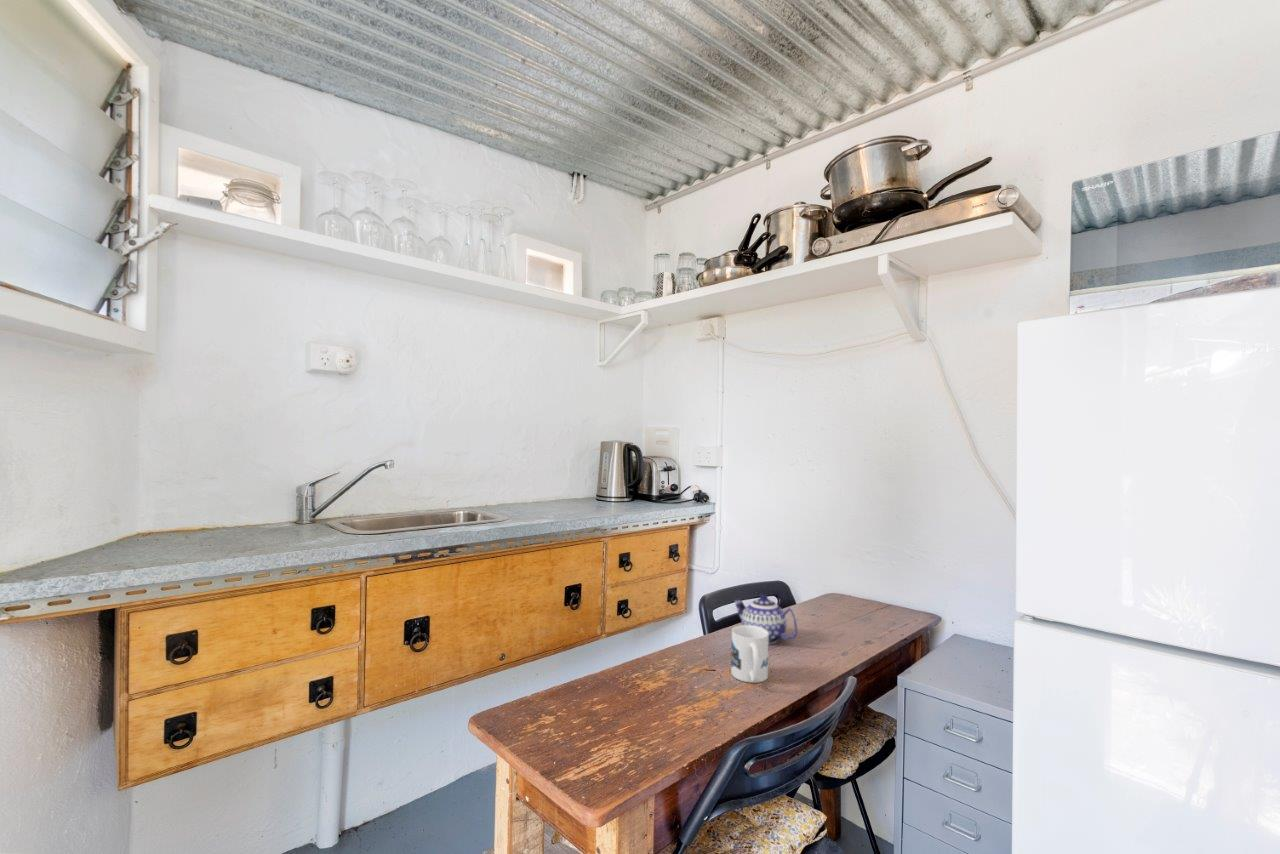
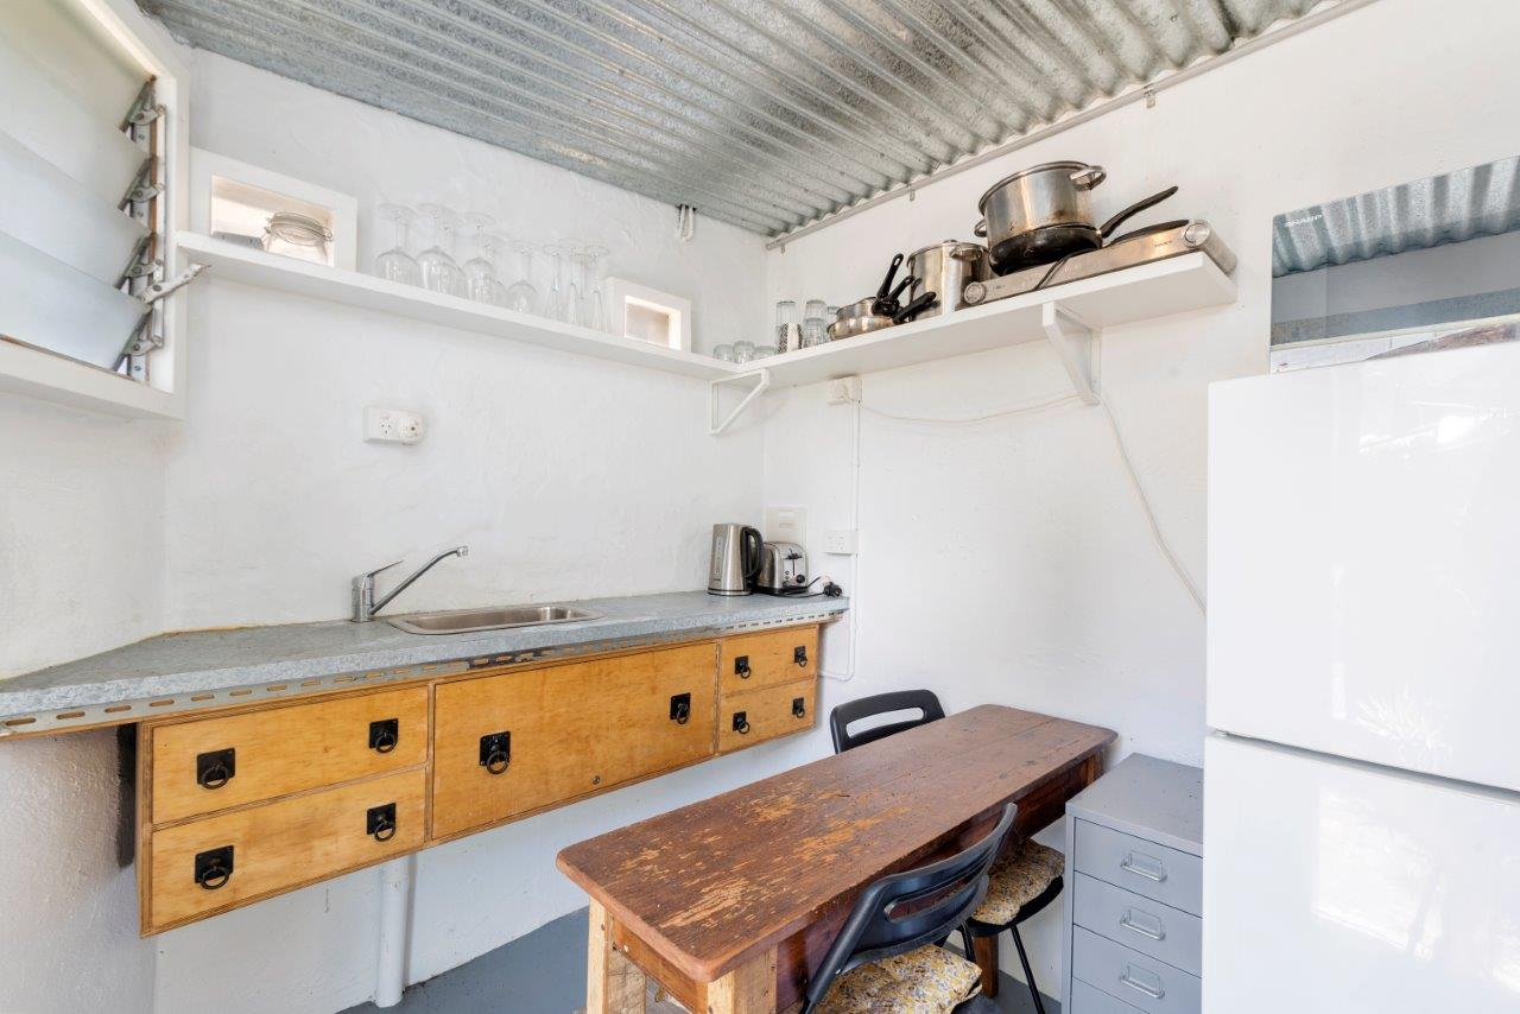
- teapot (764, 616)
- mug (749, 655)
